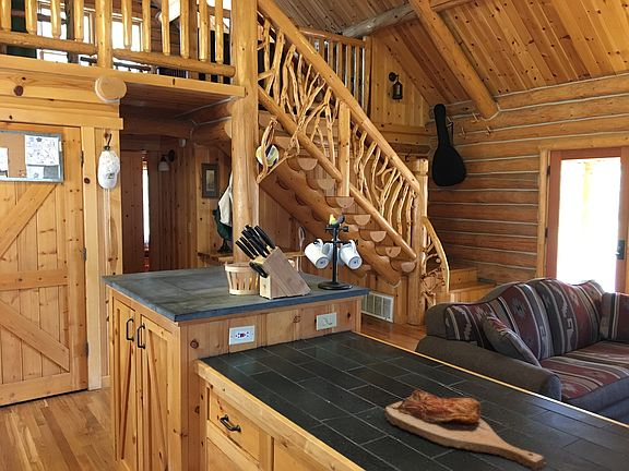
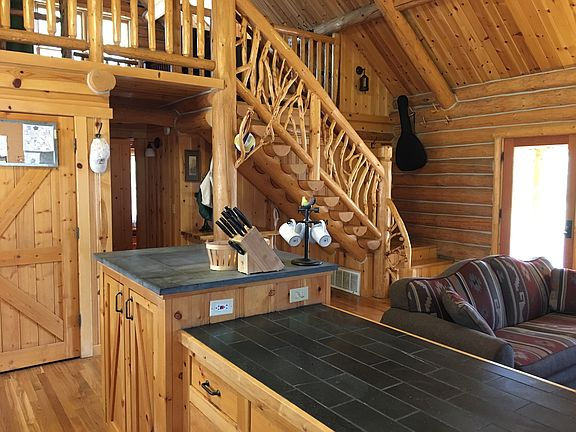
- cutting board (464, 419)
